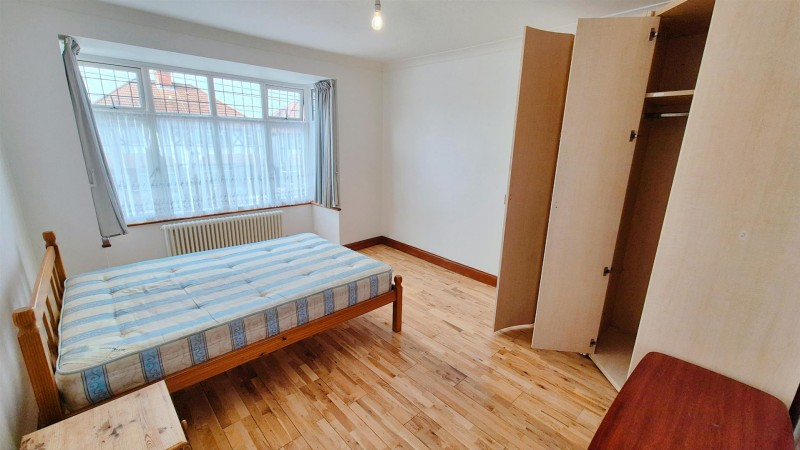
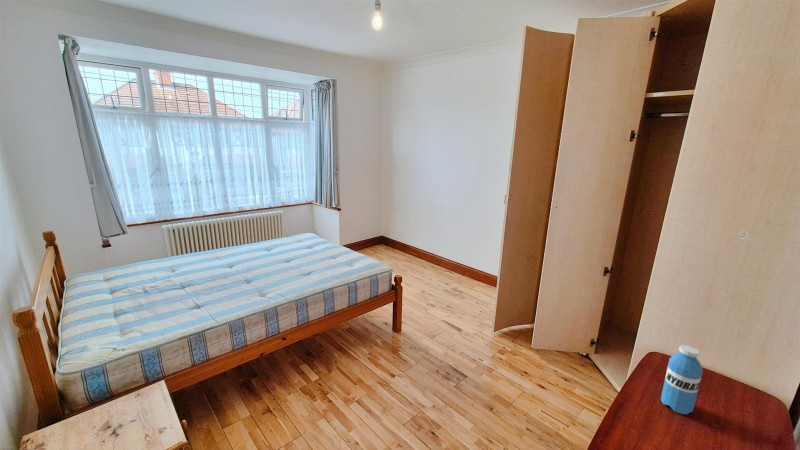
+ water bottle (682, 377)
